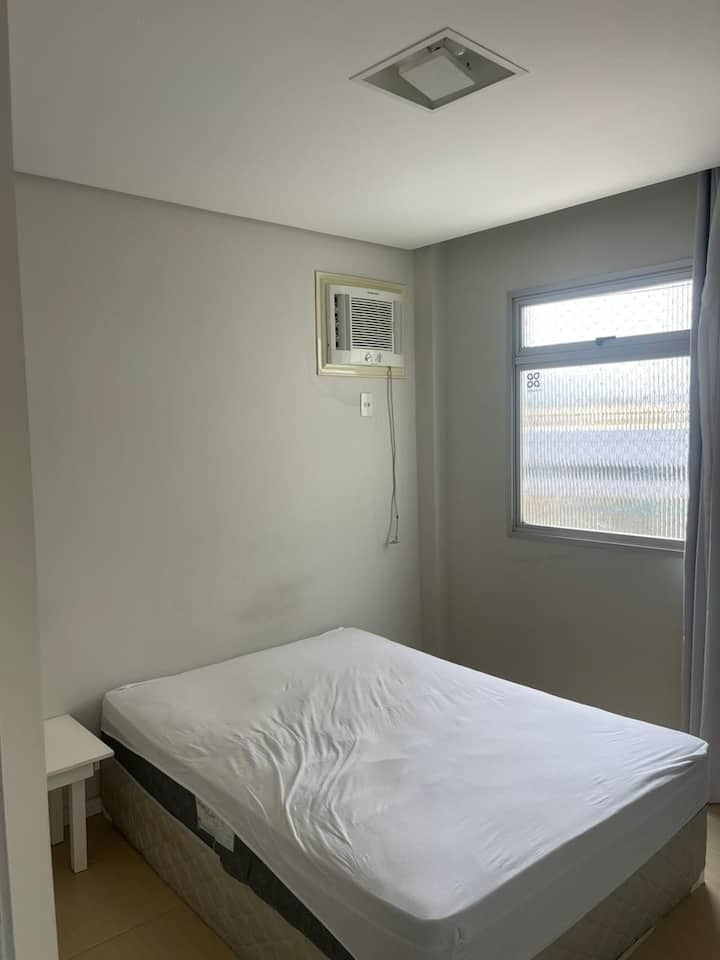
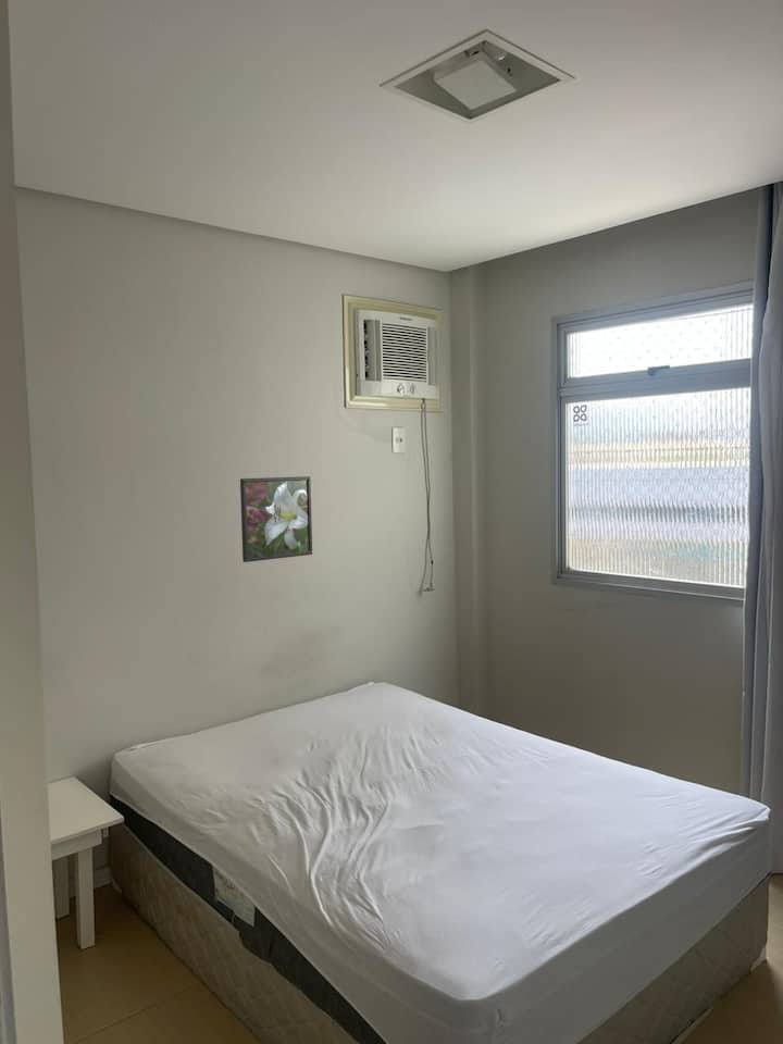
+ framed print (277, 518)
